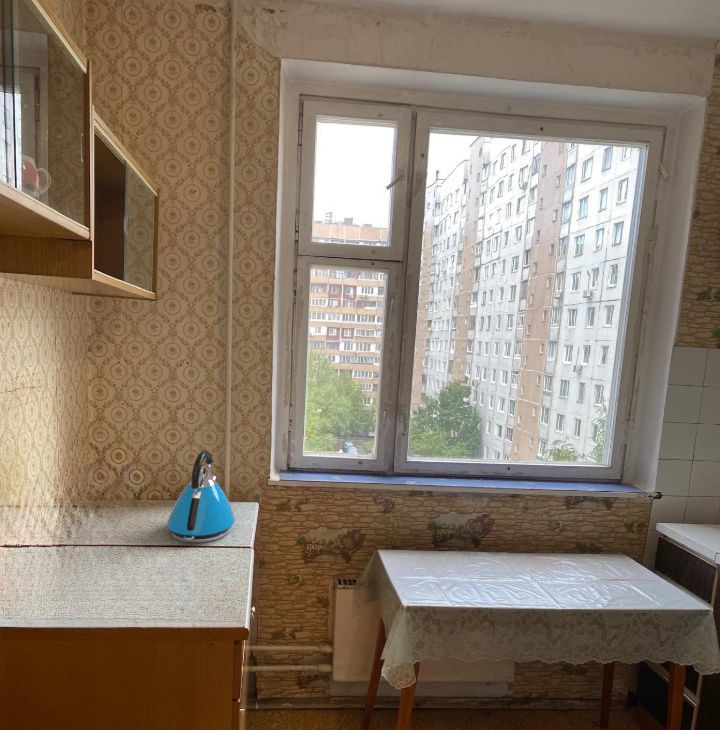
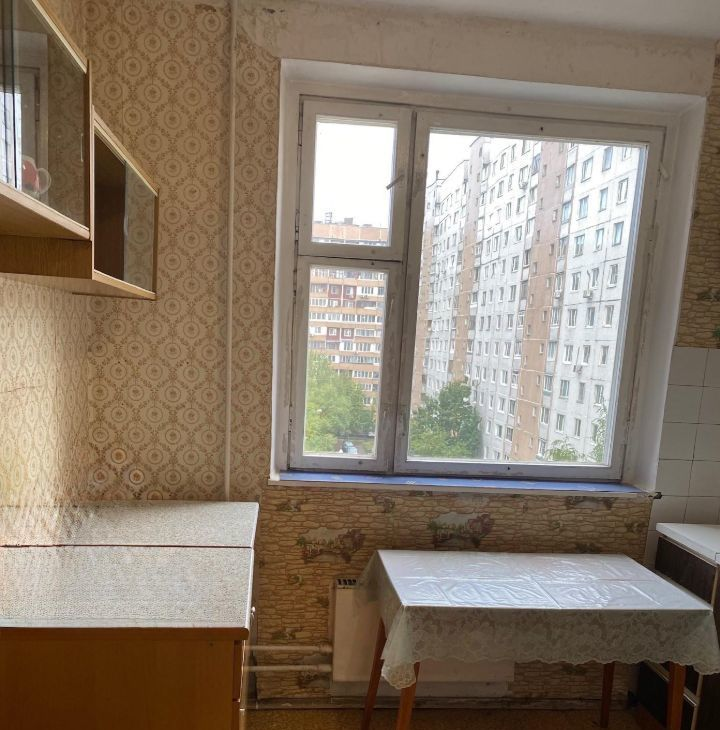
- kettle (201, 491)
